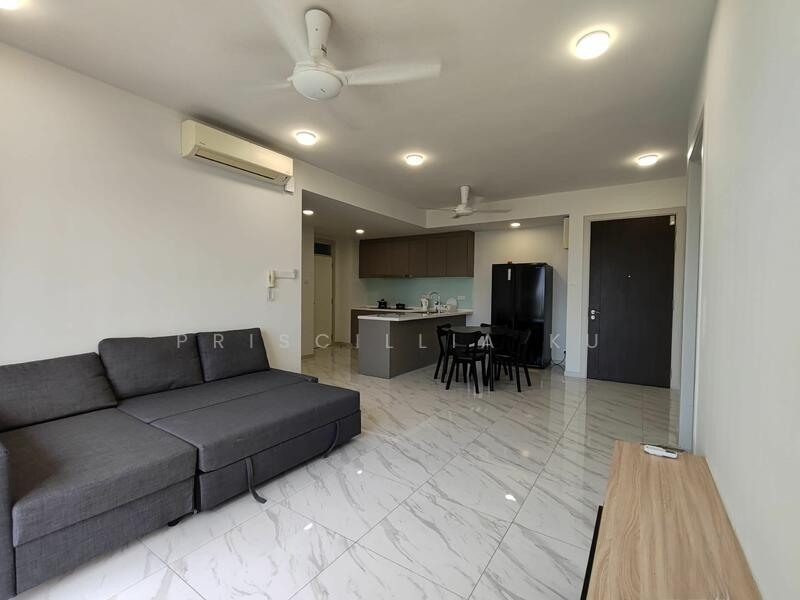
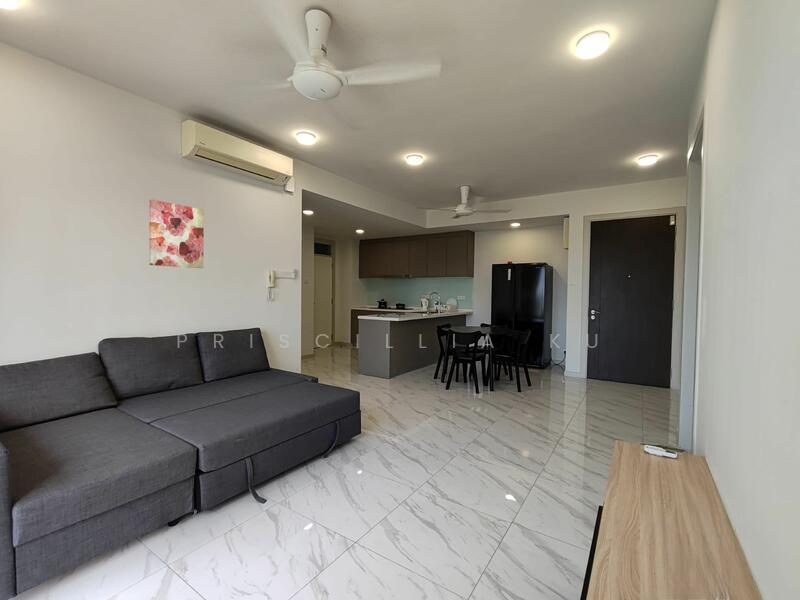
+ wall art (177, 235)
